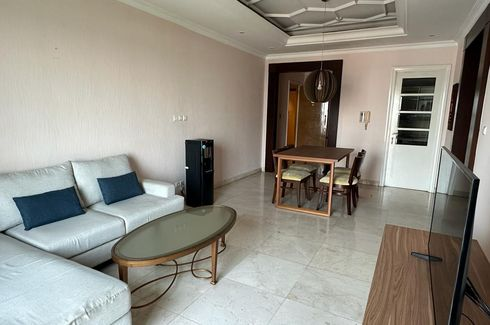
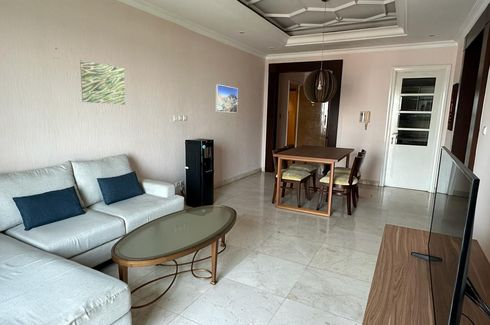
+ wall art (104, 84)
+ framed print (227, 99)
